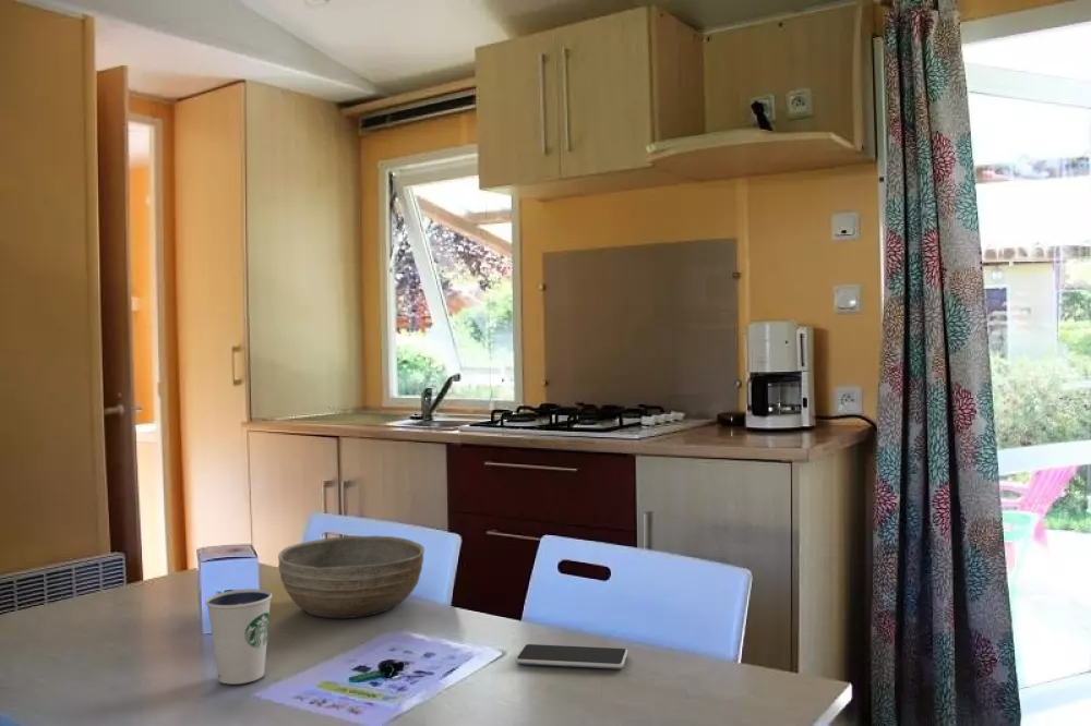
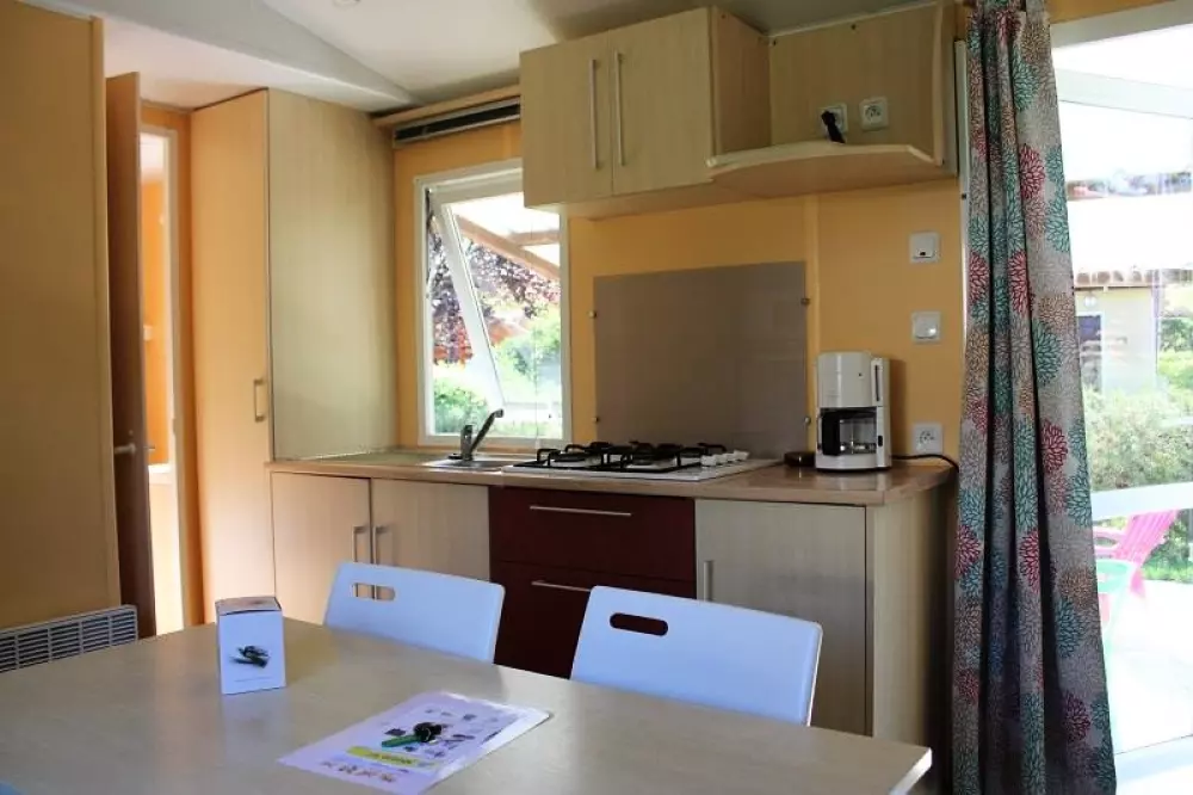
- smartphone (572, 656)
- bowl (352, 577)
- dixie cup (240, 637)
